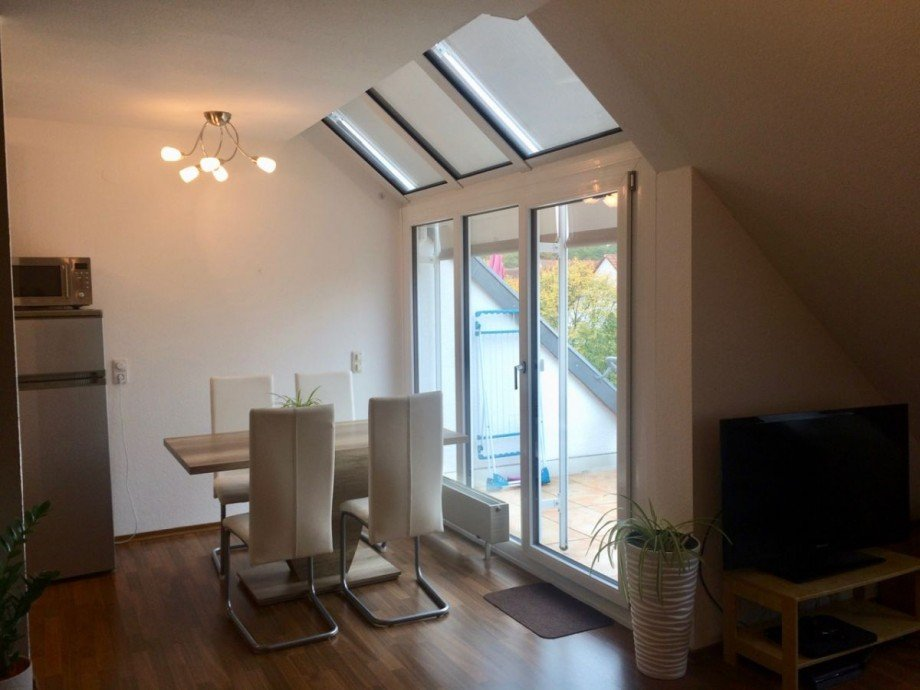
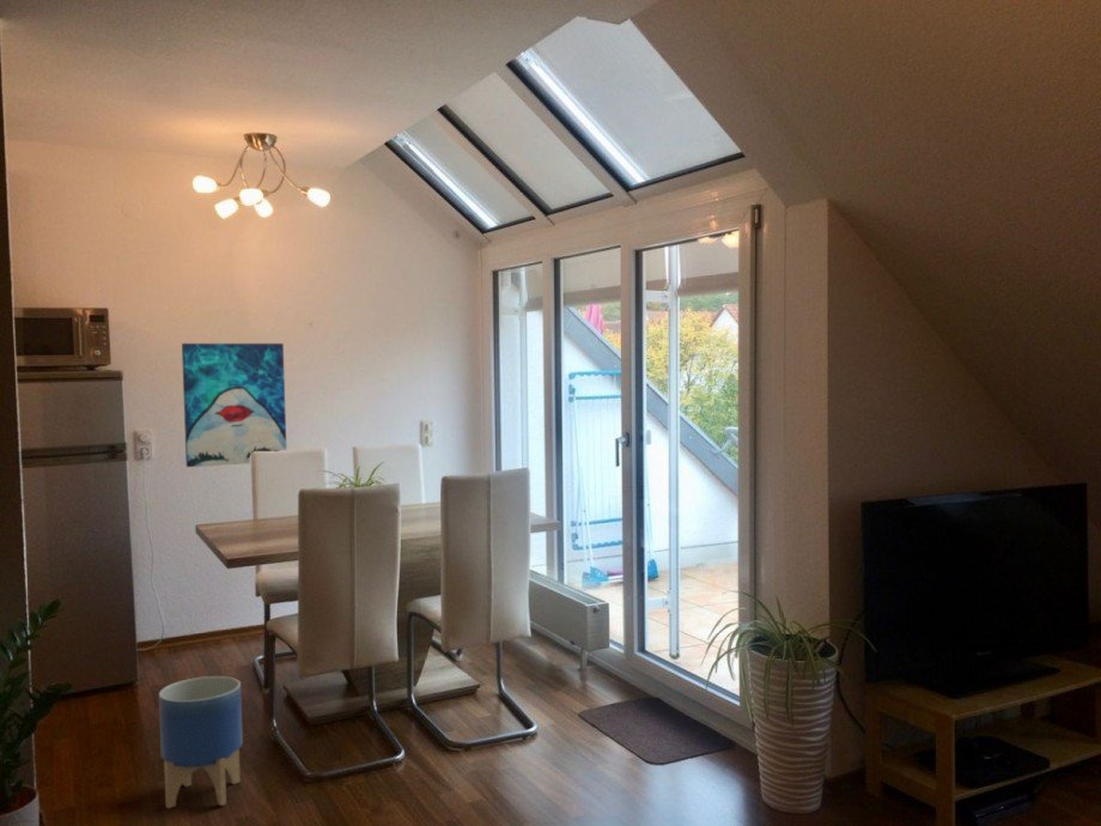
+ planter (201, 741)
+ wall art (235, 403)
